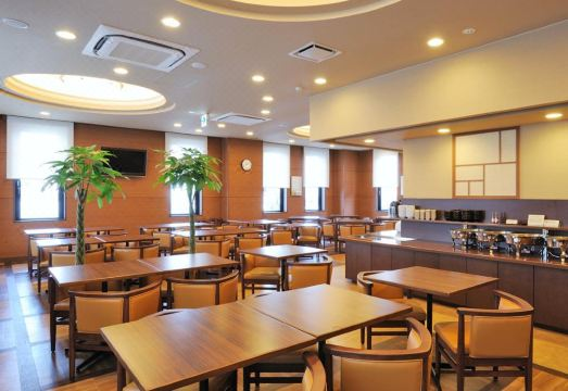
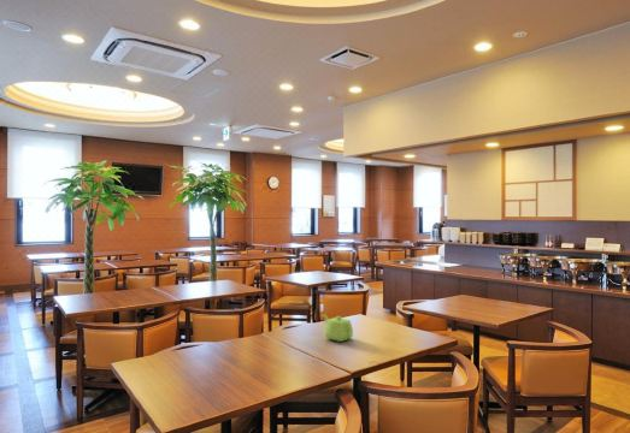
+ teapot (336, 327)
